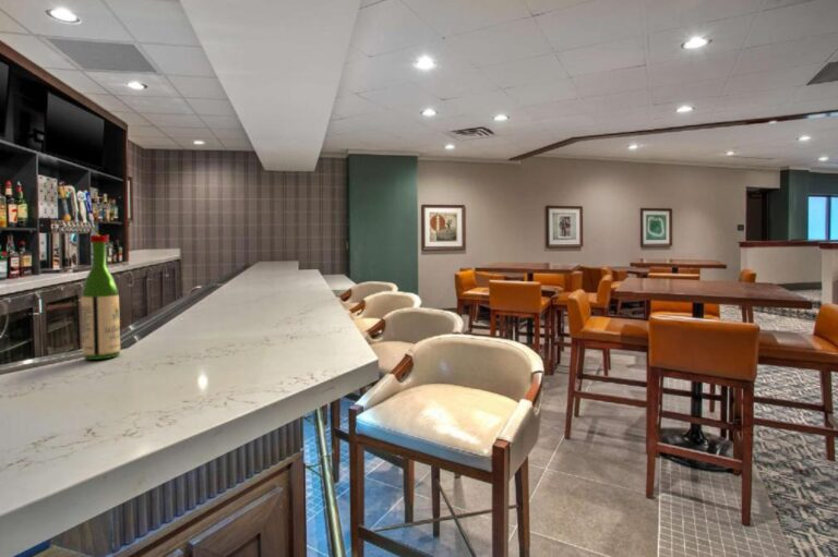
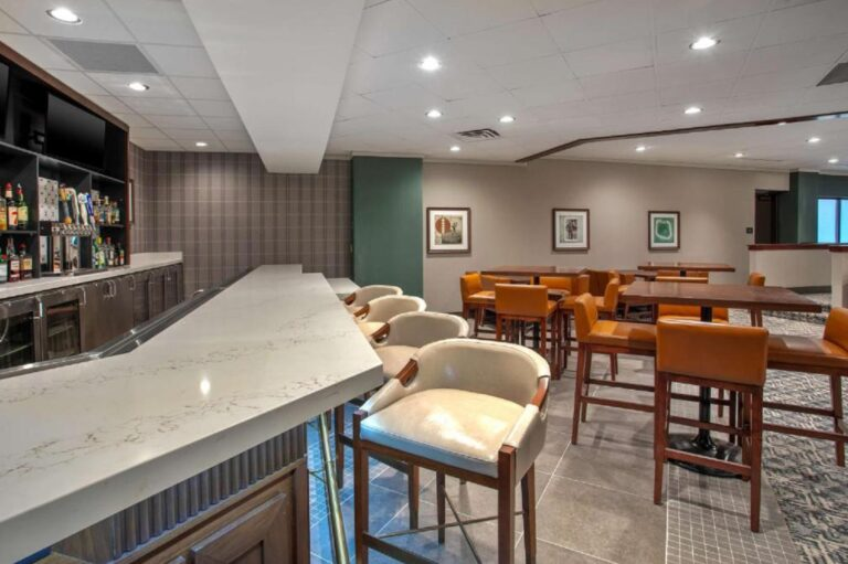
- wine bottle (99, 296)
